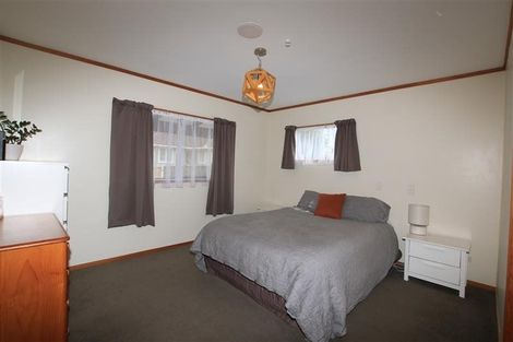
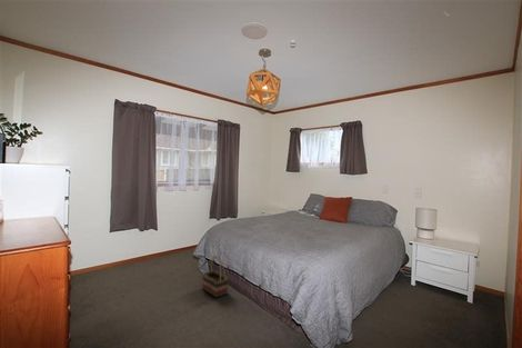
+ basket (214, 274)
